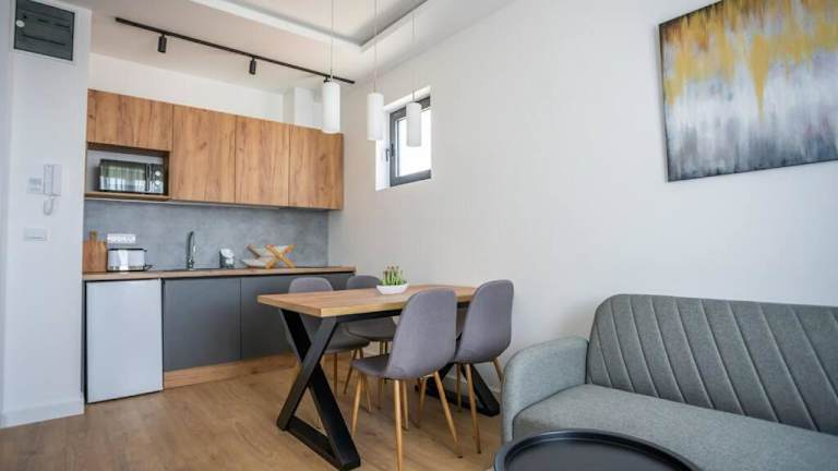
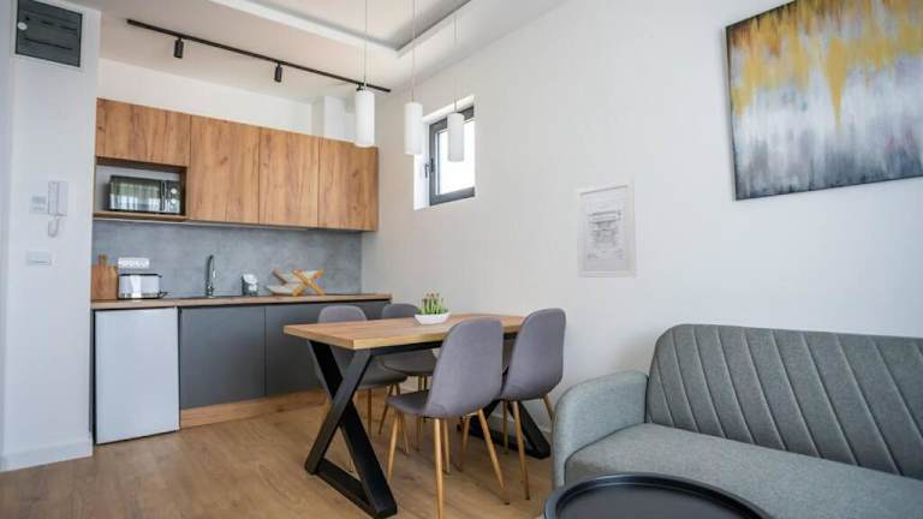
+ wall art (603, 231)
